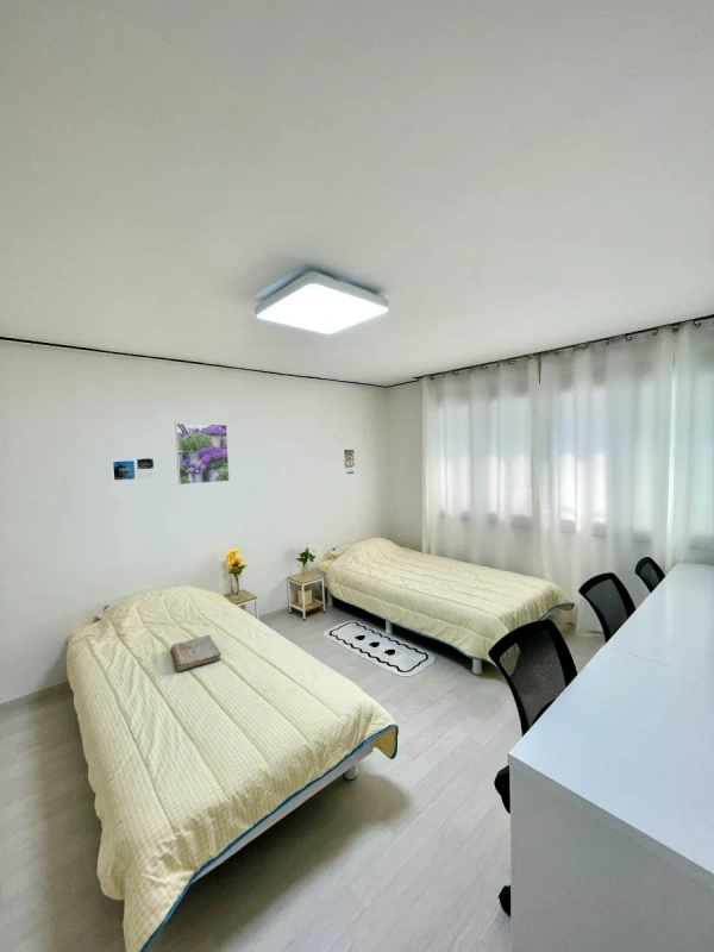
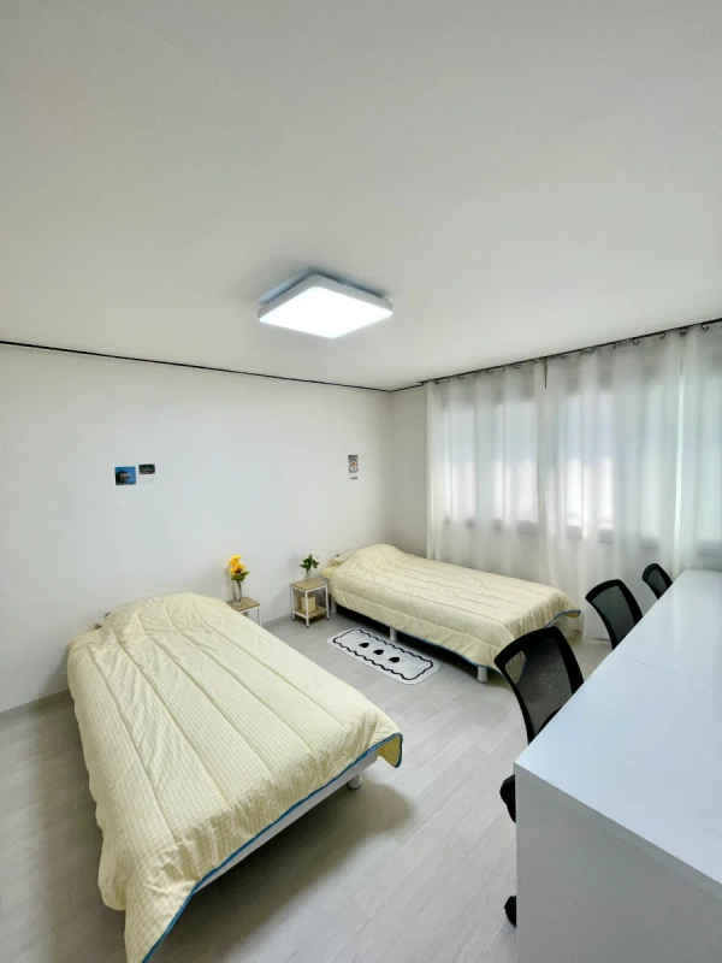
- book (195, 651)
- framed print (203, 453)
